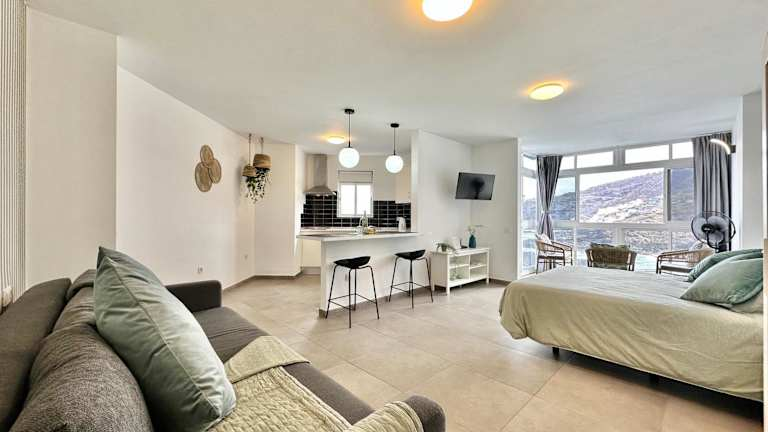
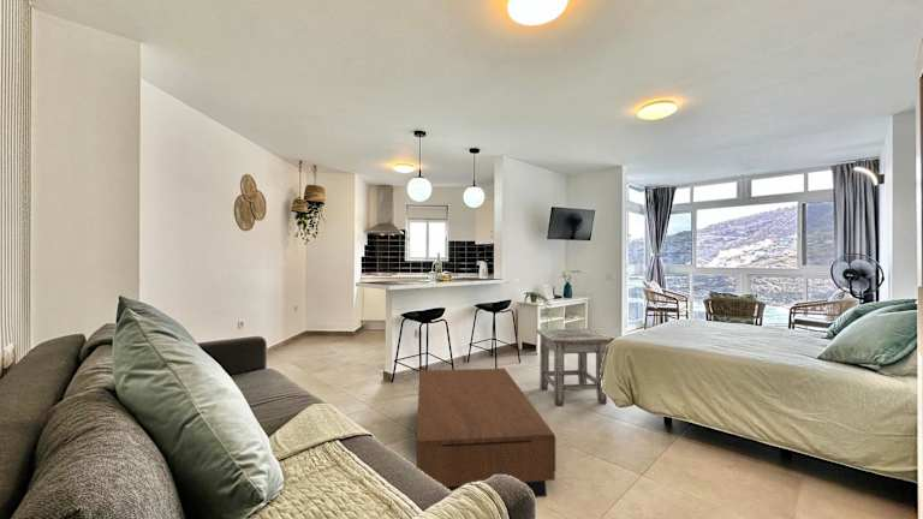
+ coffee table (472, 419)
+ stool (571, 370)
